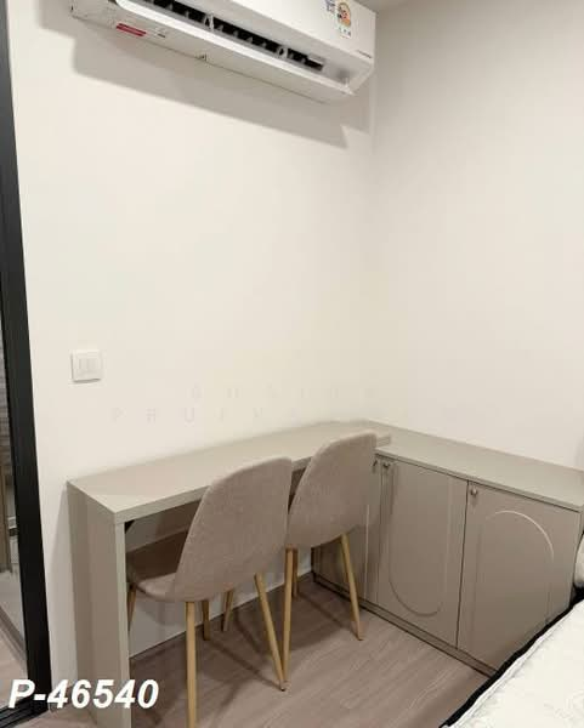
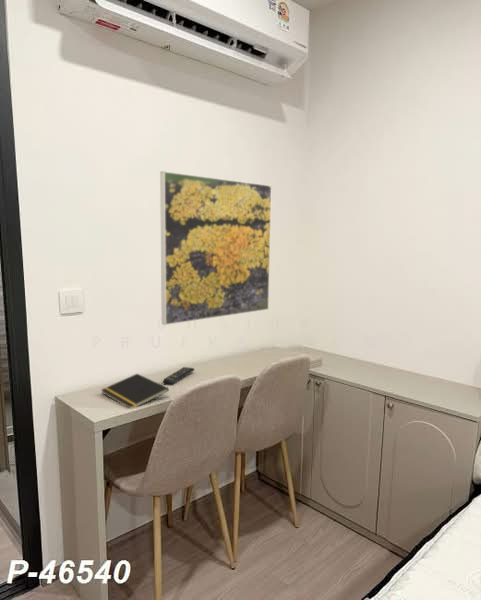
+ remote control (179, 375)
+ notepad (134, 390)
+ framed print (221, 249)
